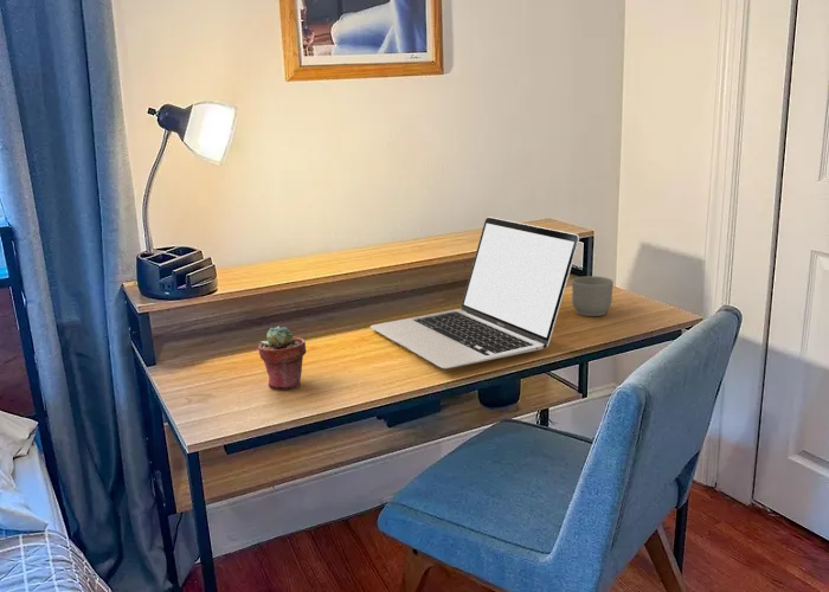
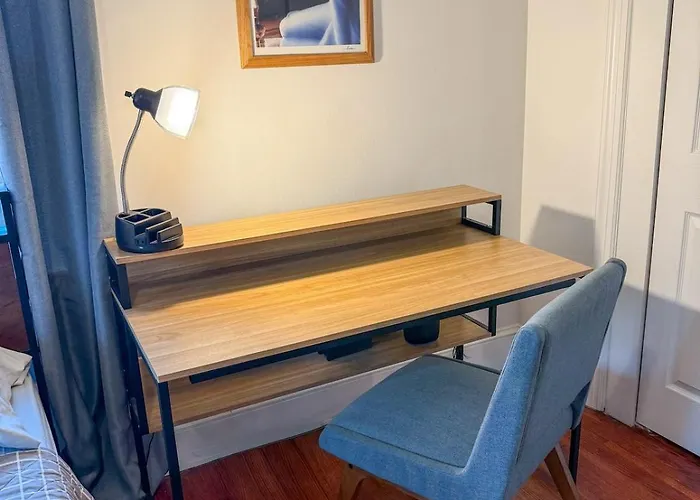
- mug (595, 295)
- potted succulent (282, 355)
- laptop (468, 285)
